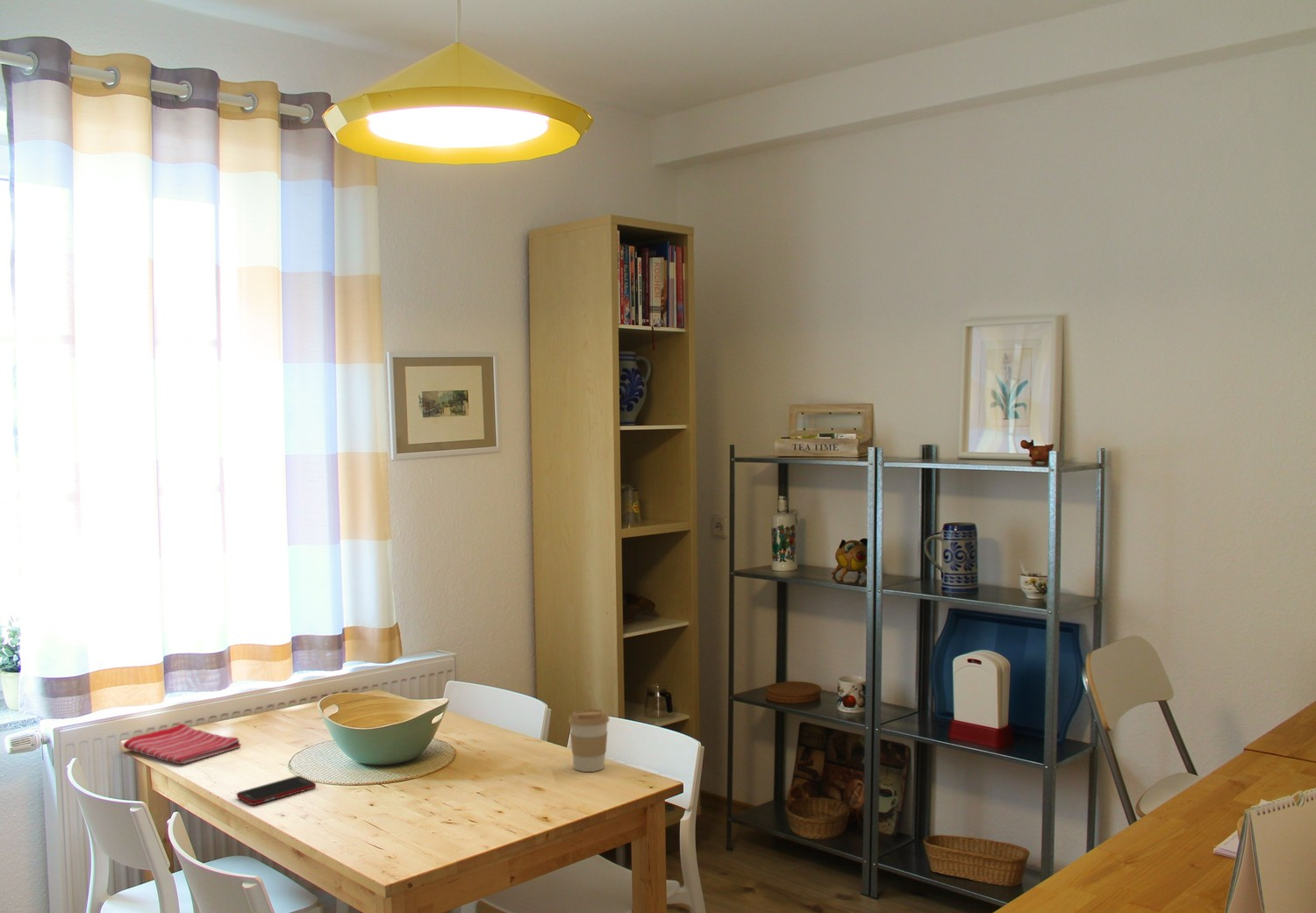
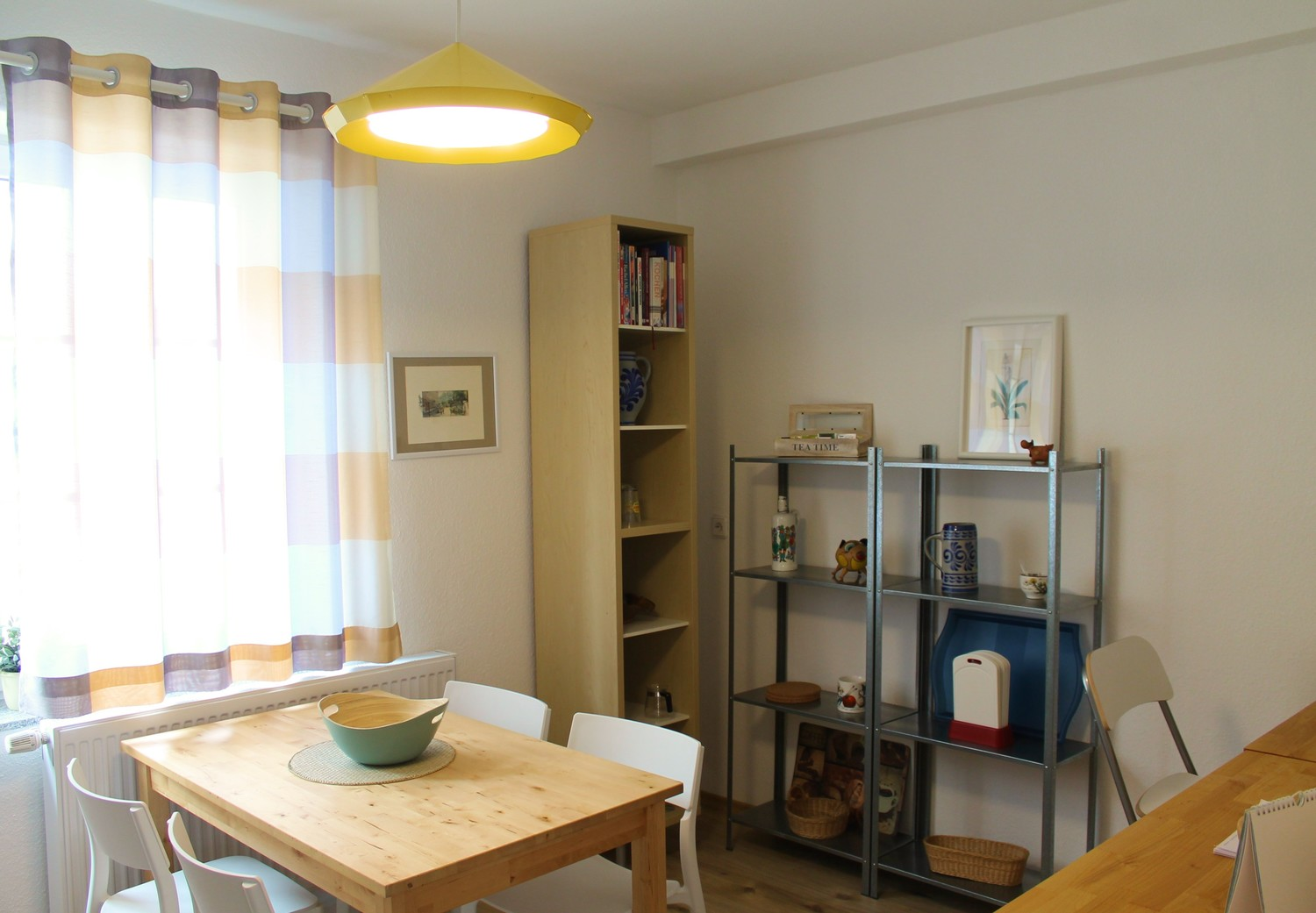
- dish towel (182, 743)
- coffee cup (589, 738)
- cell phone (276, 790)
